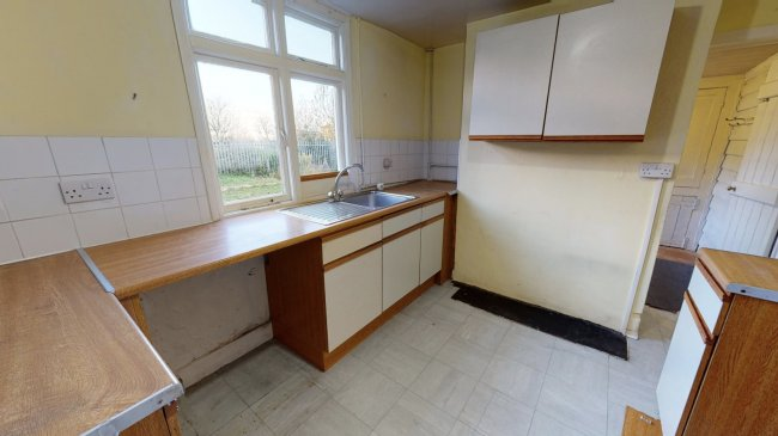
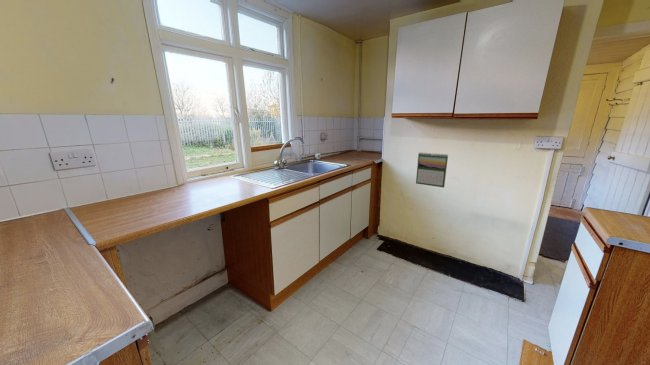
+ calendar (431, 169)
